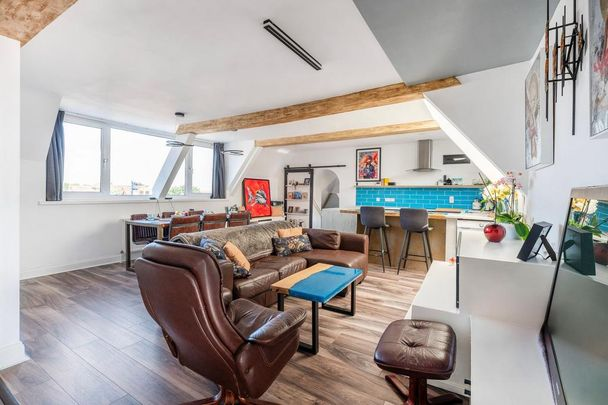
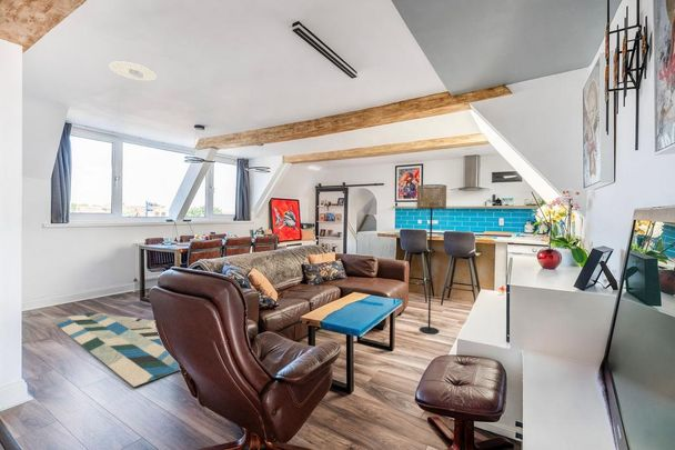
+ floor lamp (430, 258)
+ recessed light (133, 69)
+ rug (127, 333)
